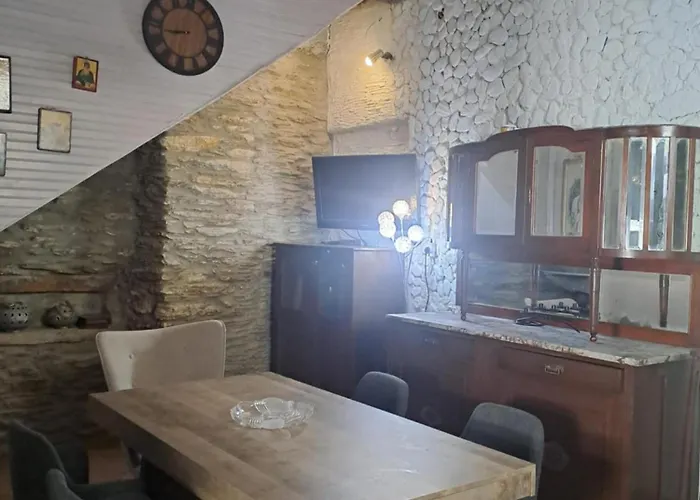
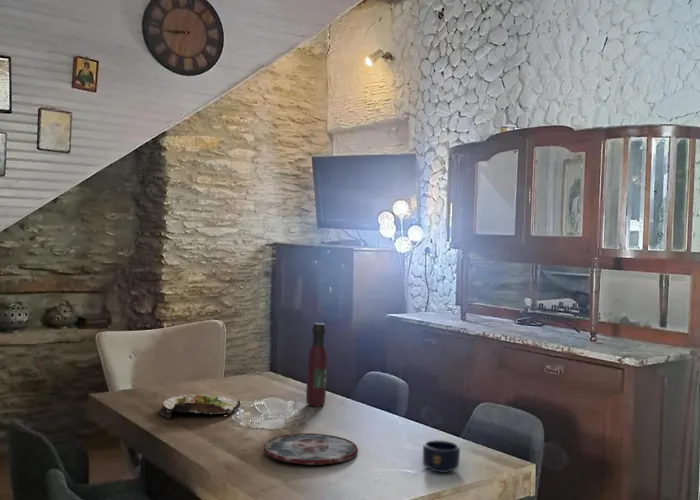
+ mug (442, 456)
+ salad plate (200, 402)
+ wine bottle (317, 364)
+ plate (310, 448)
